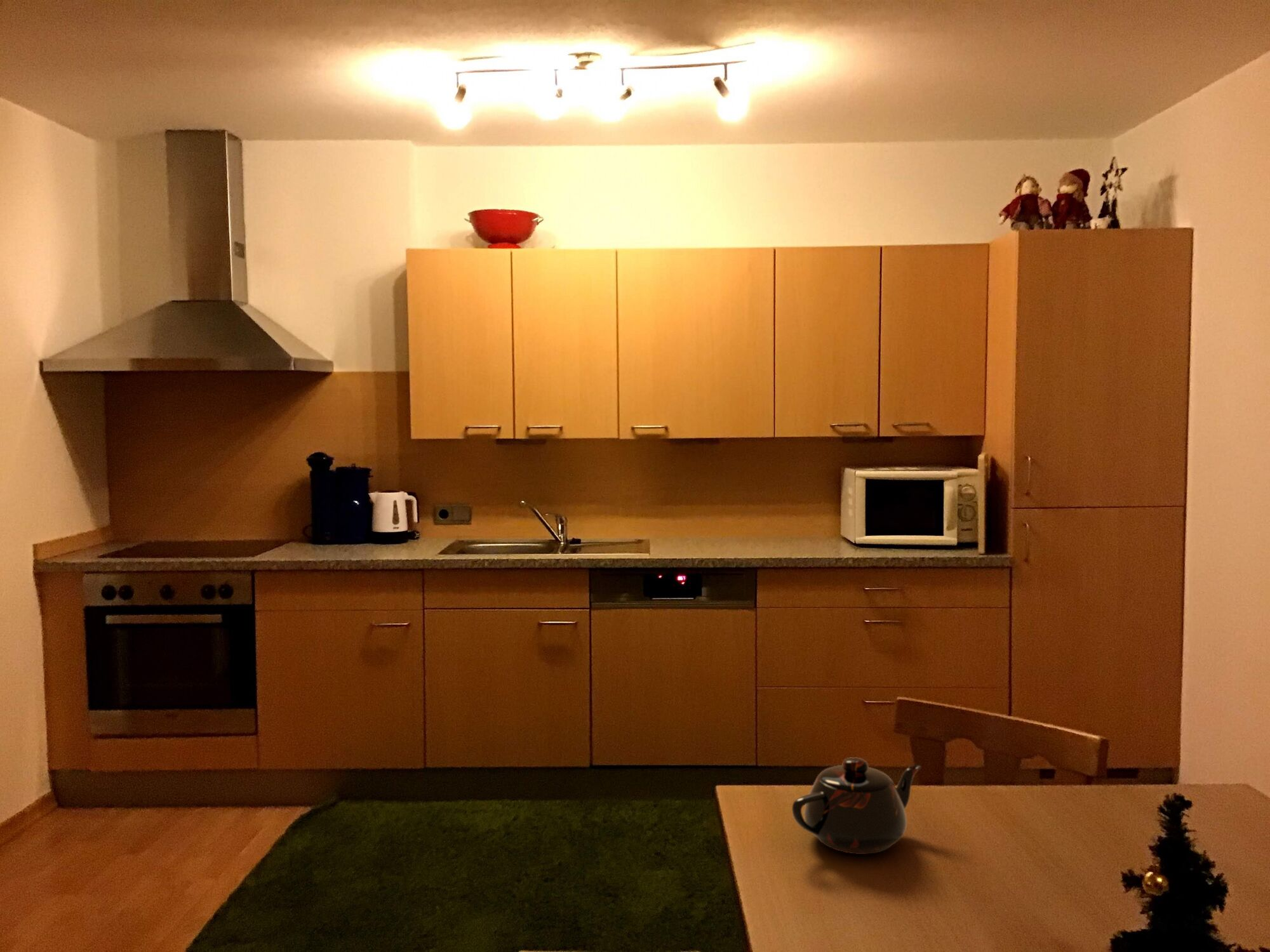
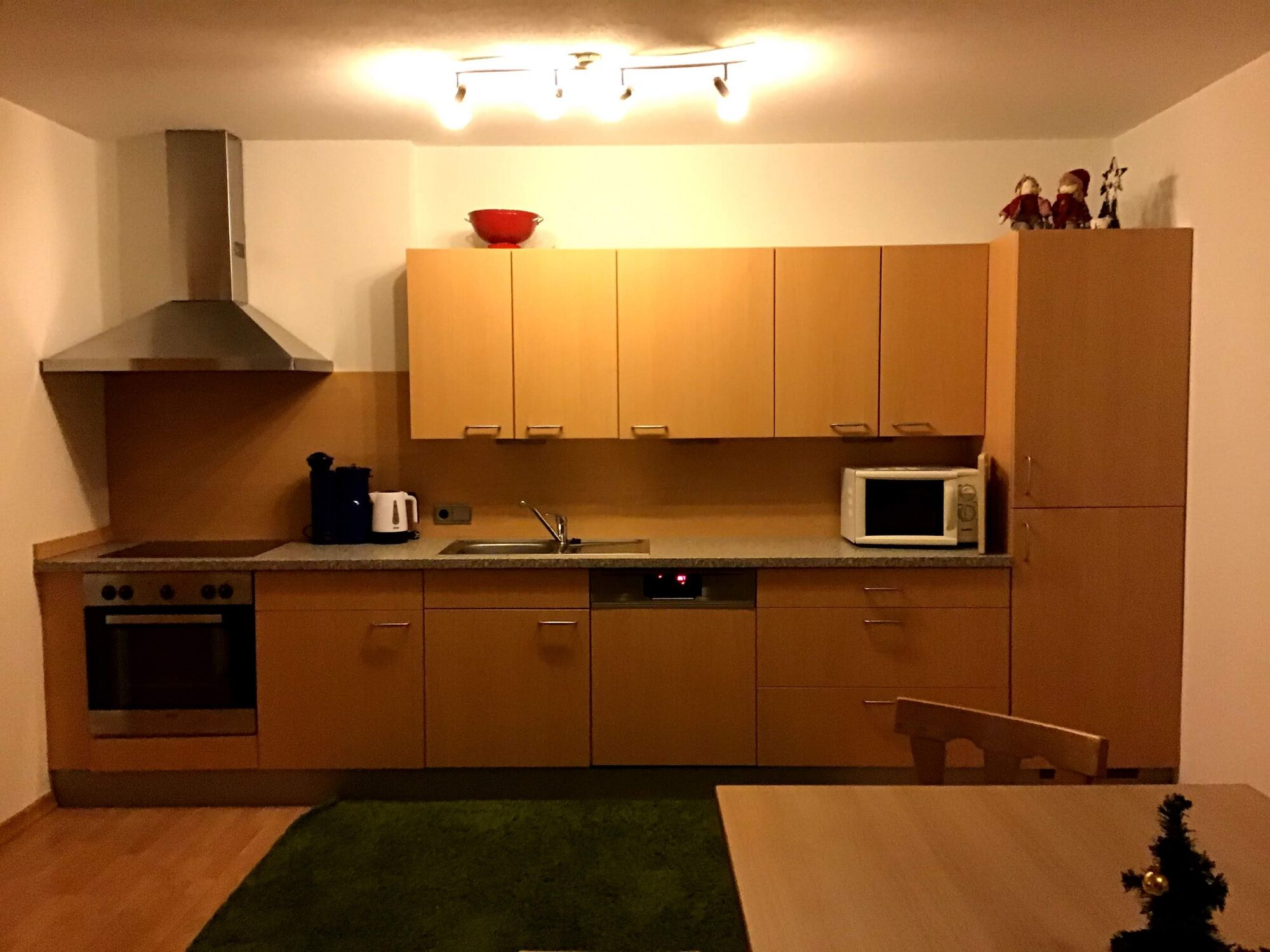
- teapot (859, 798)
